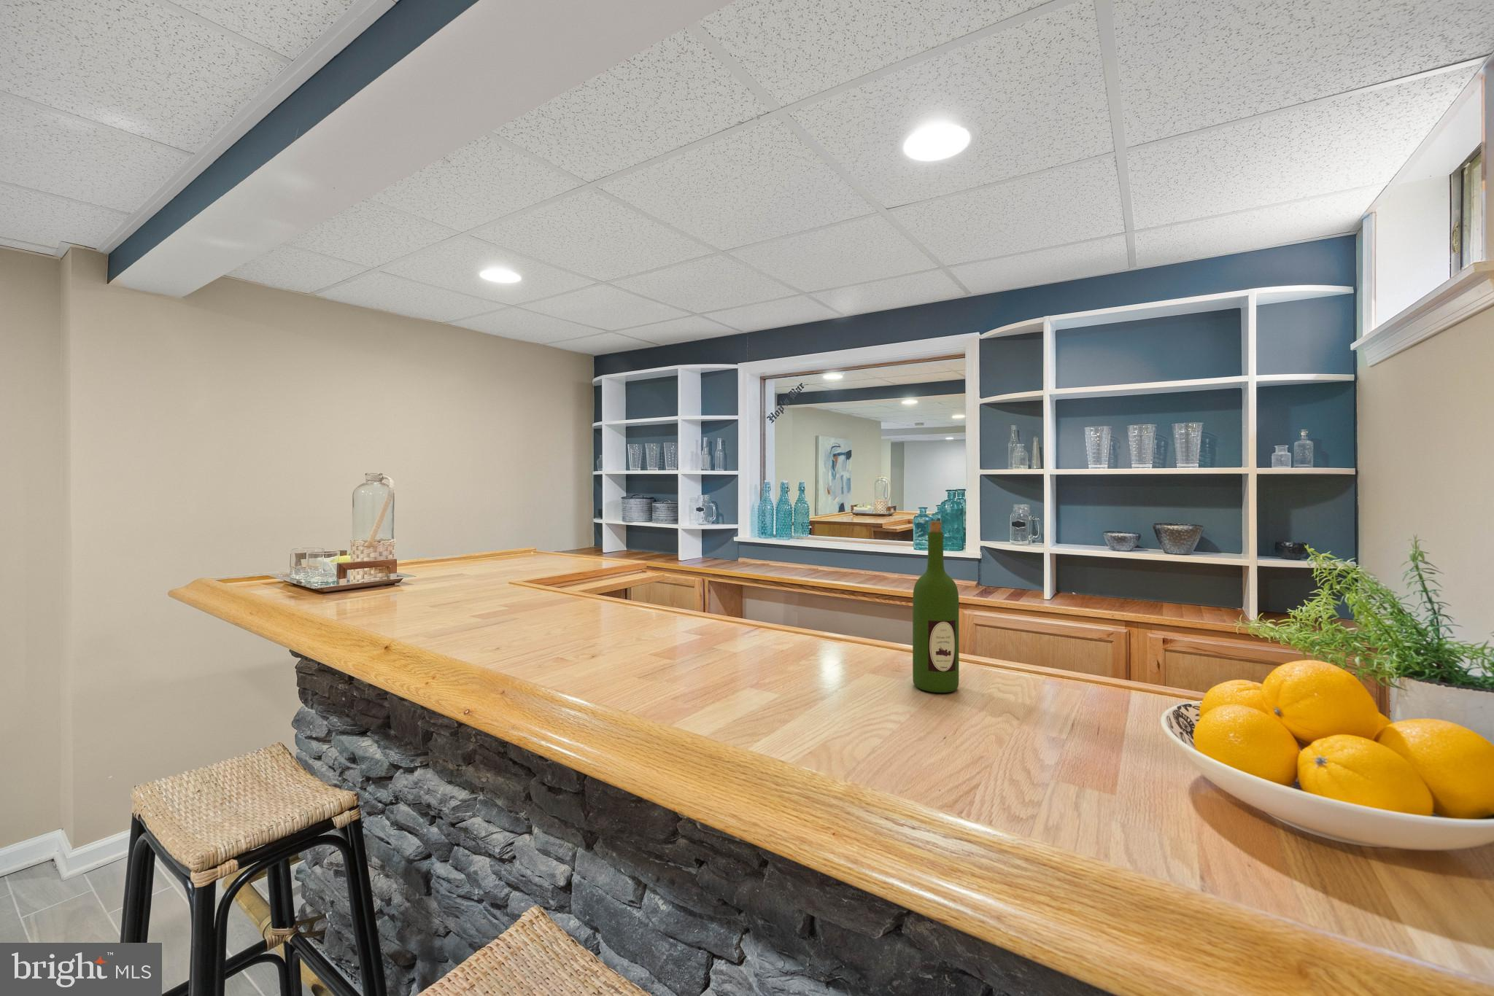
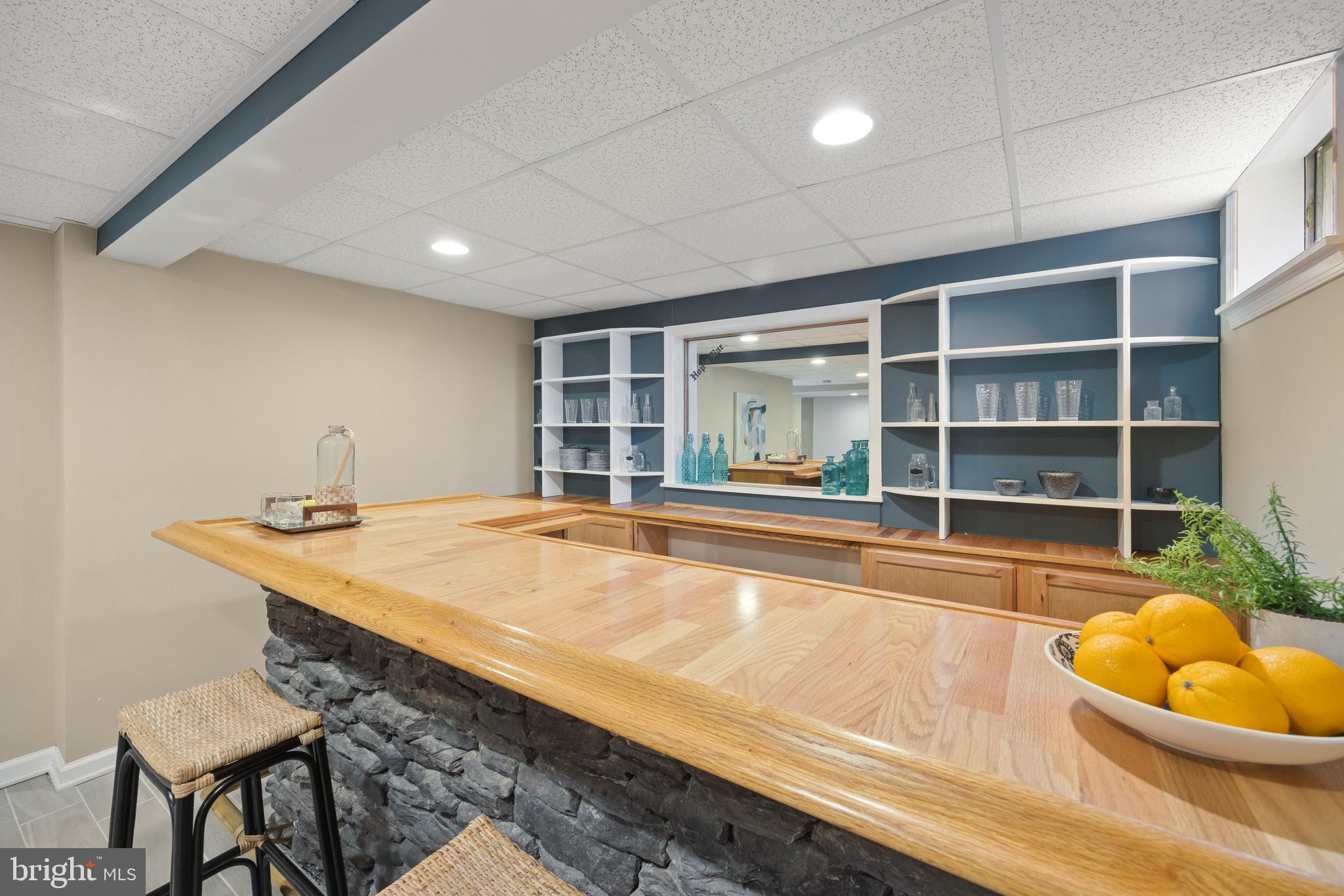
- wine bottle (935, 604)
